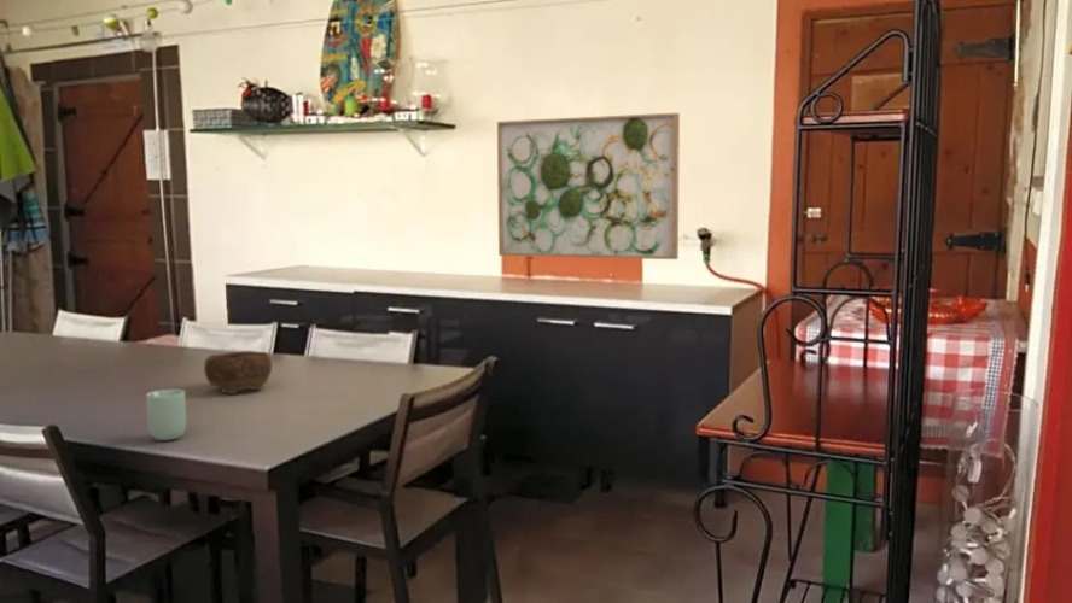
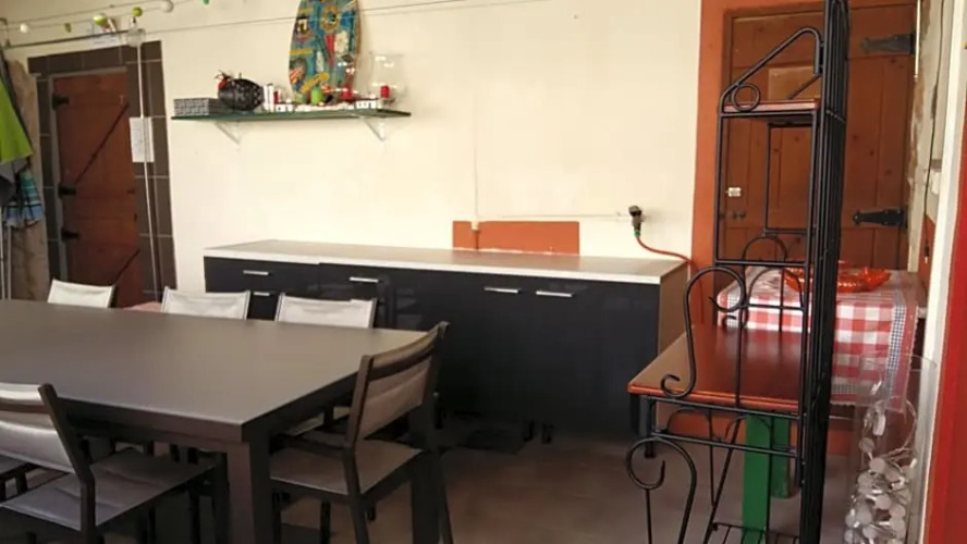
- cup (167, 415)
- wall art (583, 187)
- bowl (238, 370)
